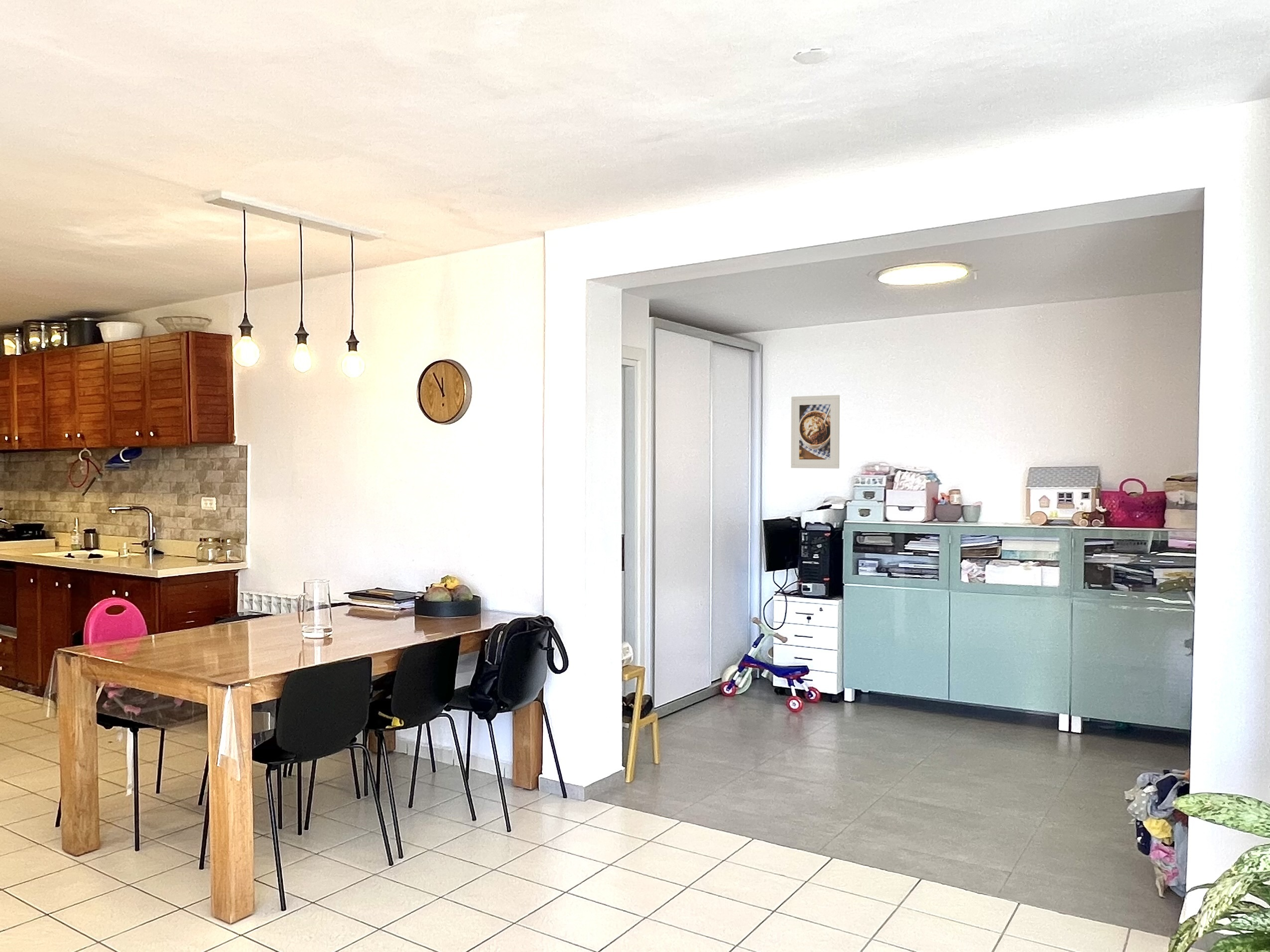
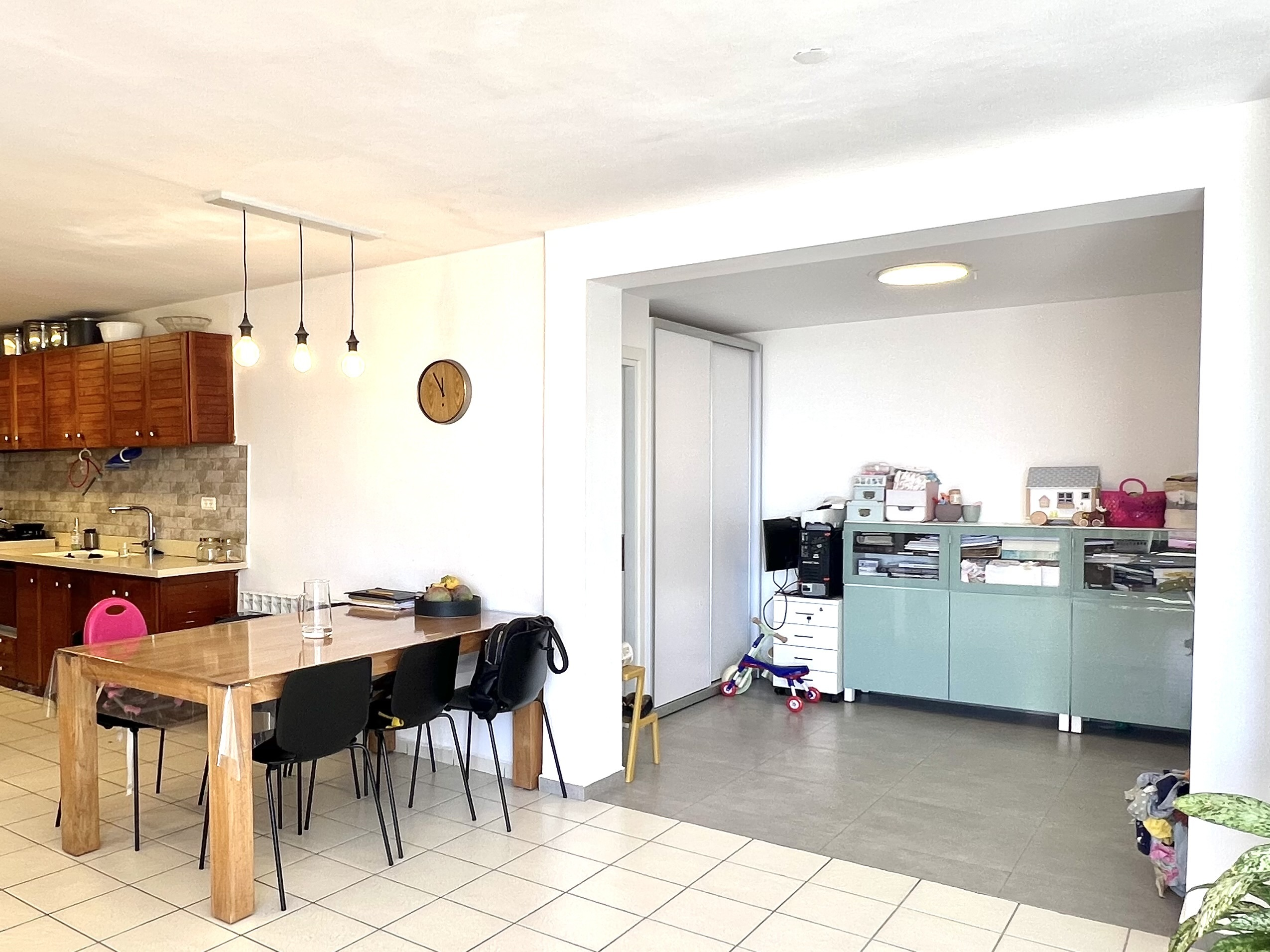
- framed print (815, 432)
